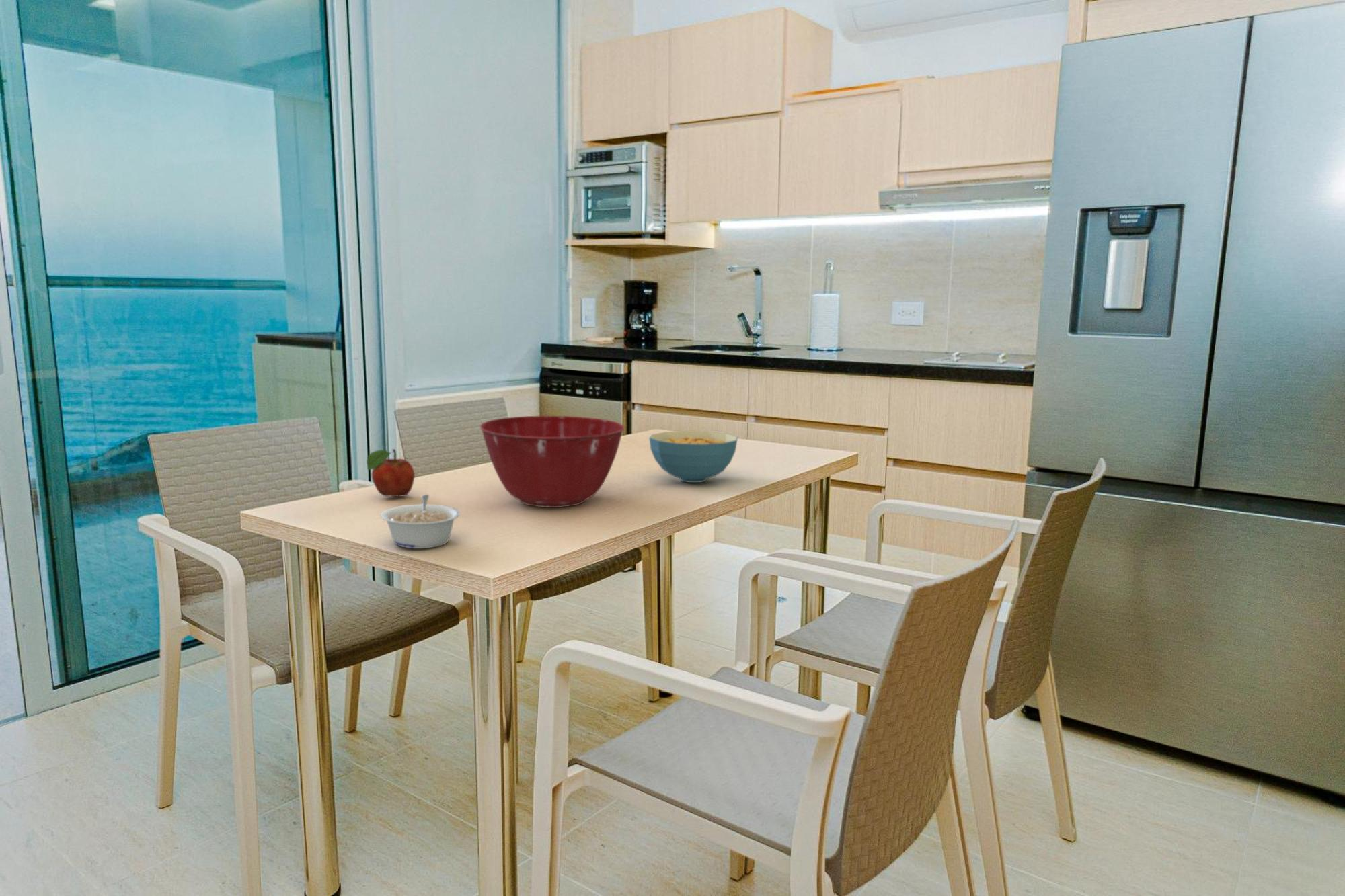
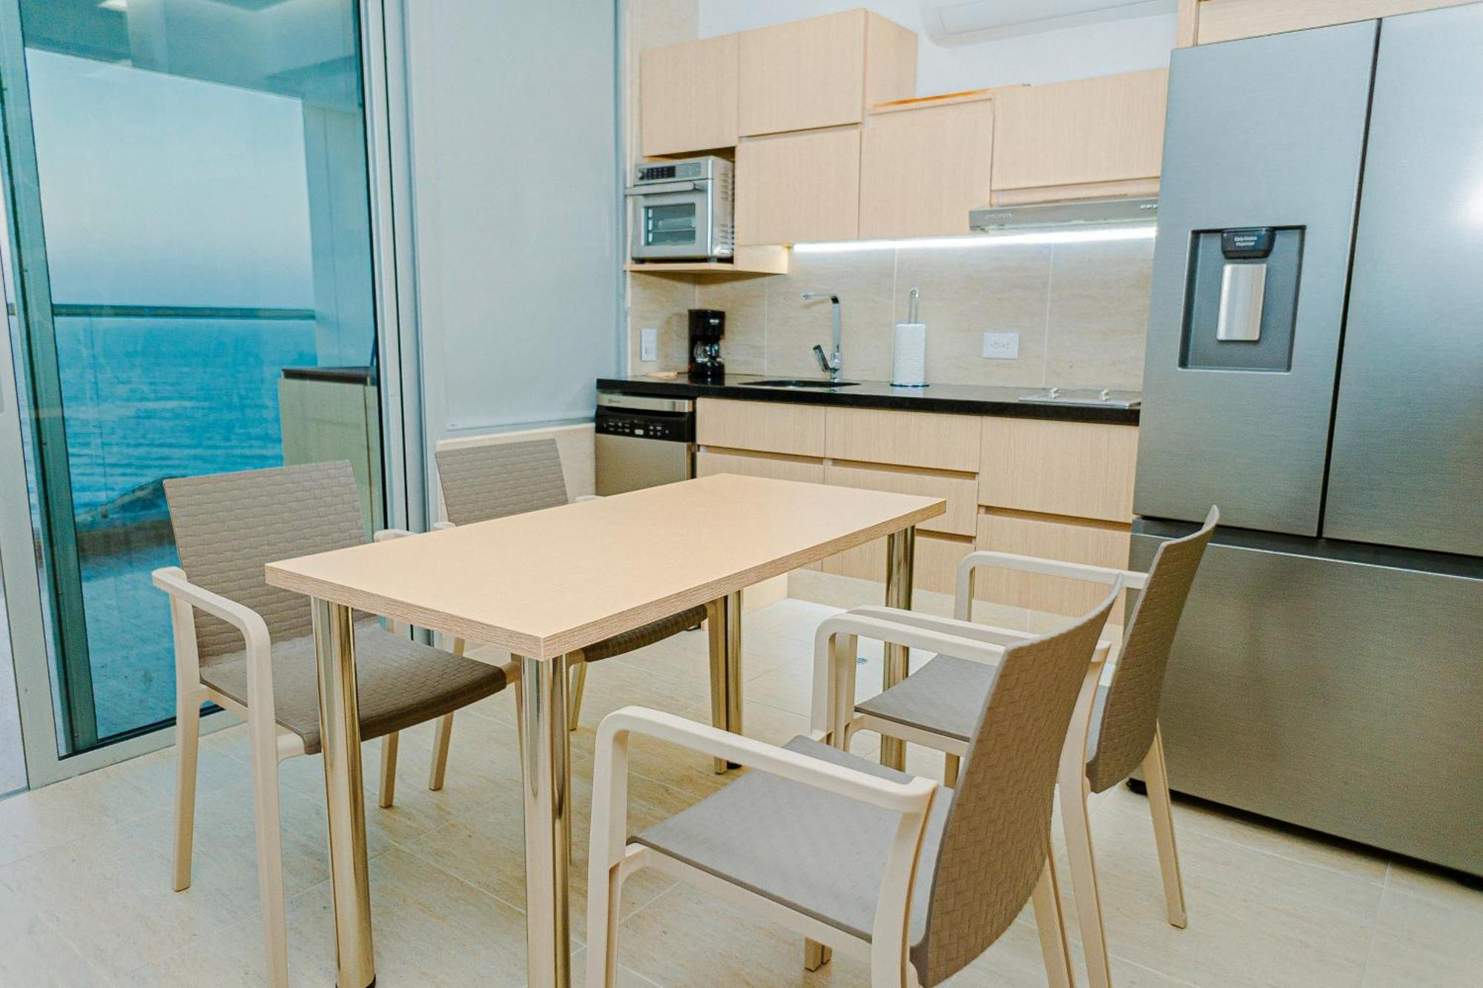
- cereal bowl (693, 458)
- fruit (391, 473)
- legume (419, 524)
- mixing bowl (553, 462)
